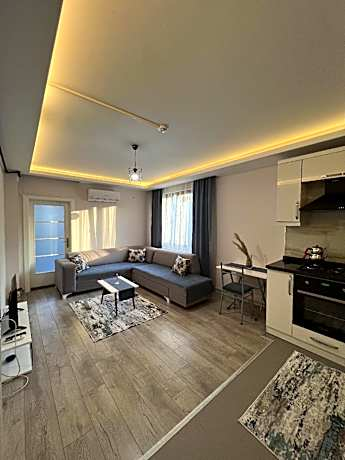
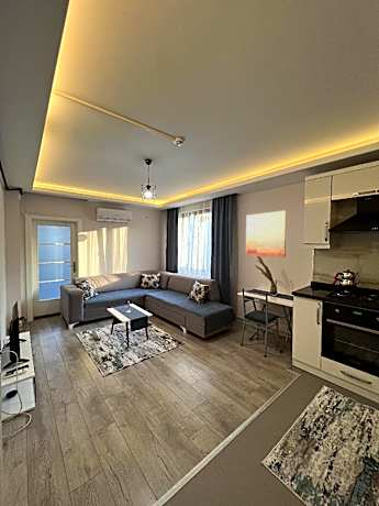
+ wall art (264, 234)
